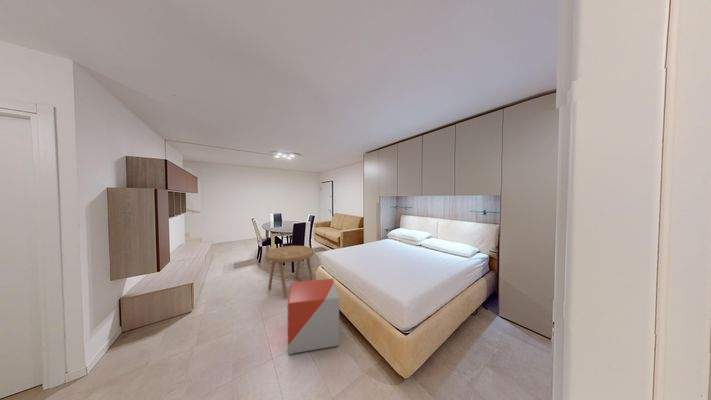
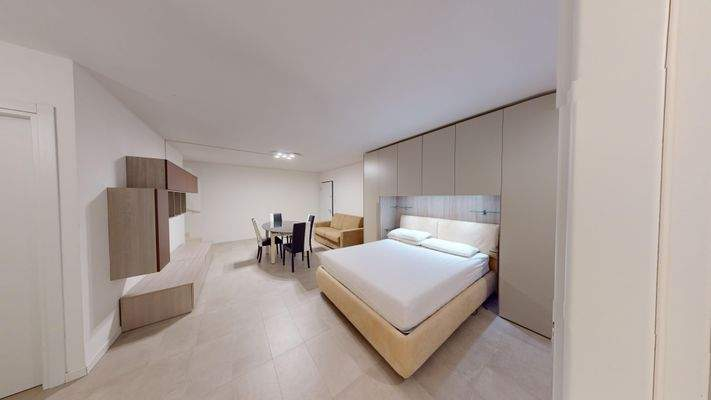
- stool (313, 311)
- side table (296, 269)
